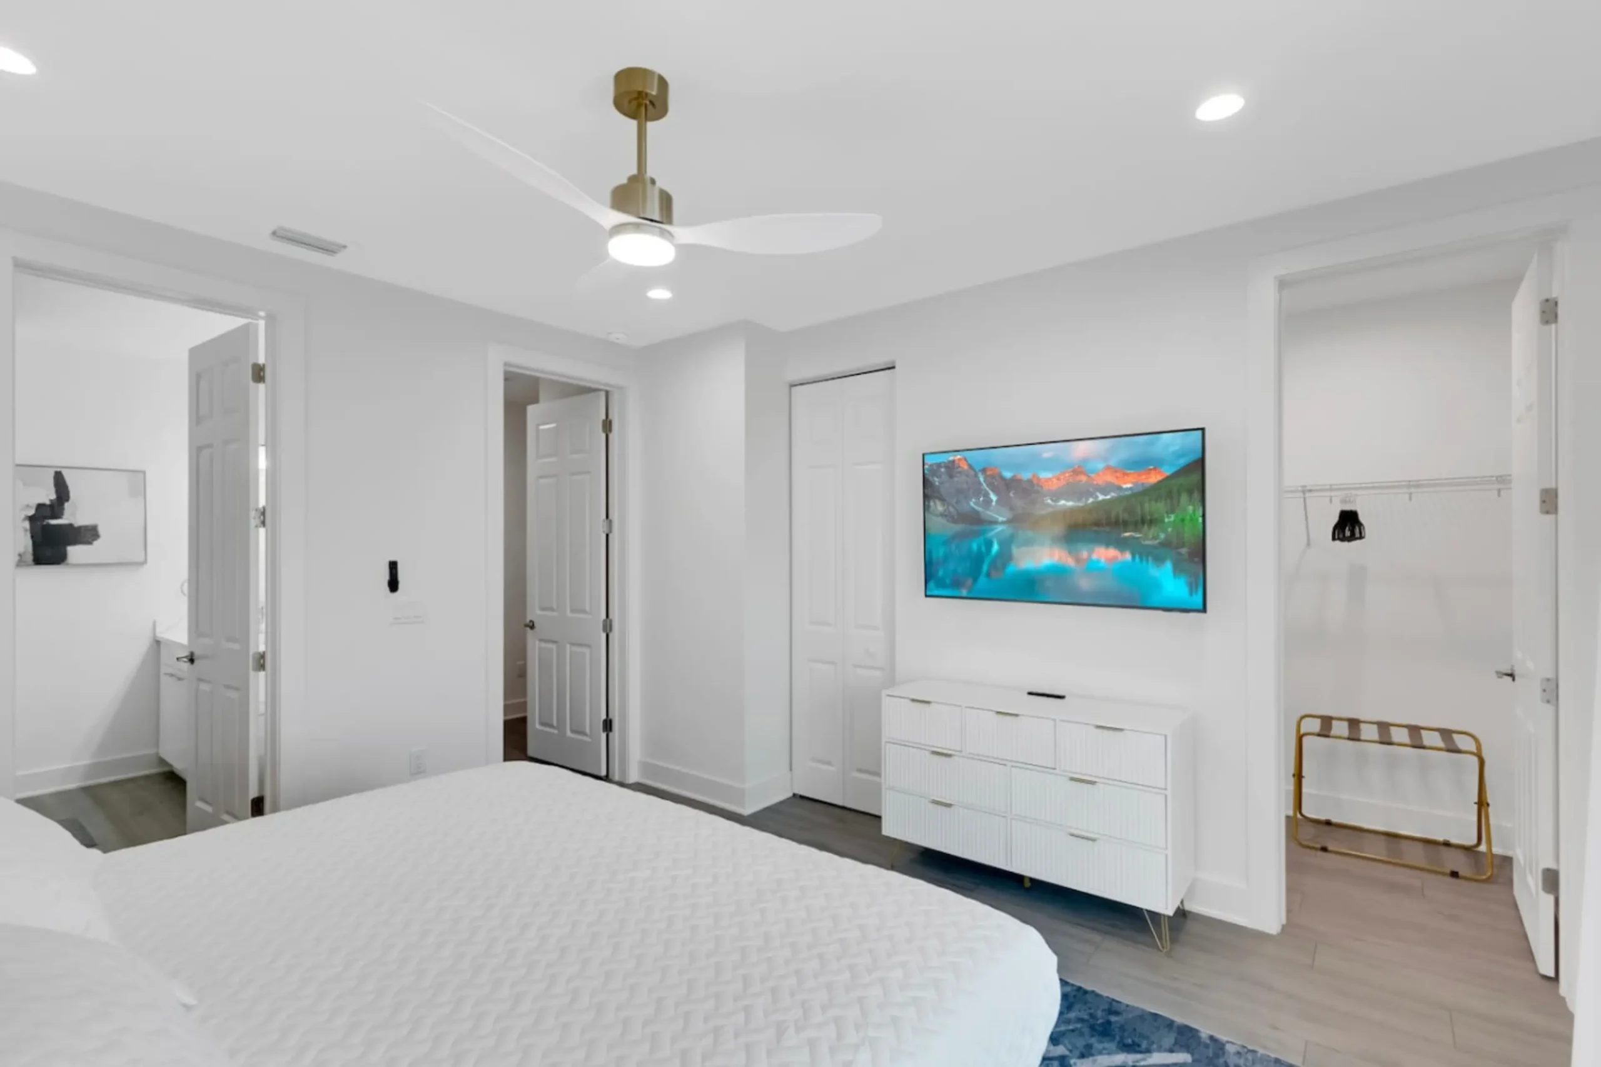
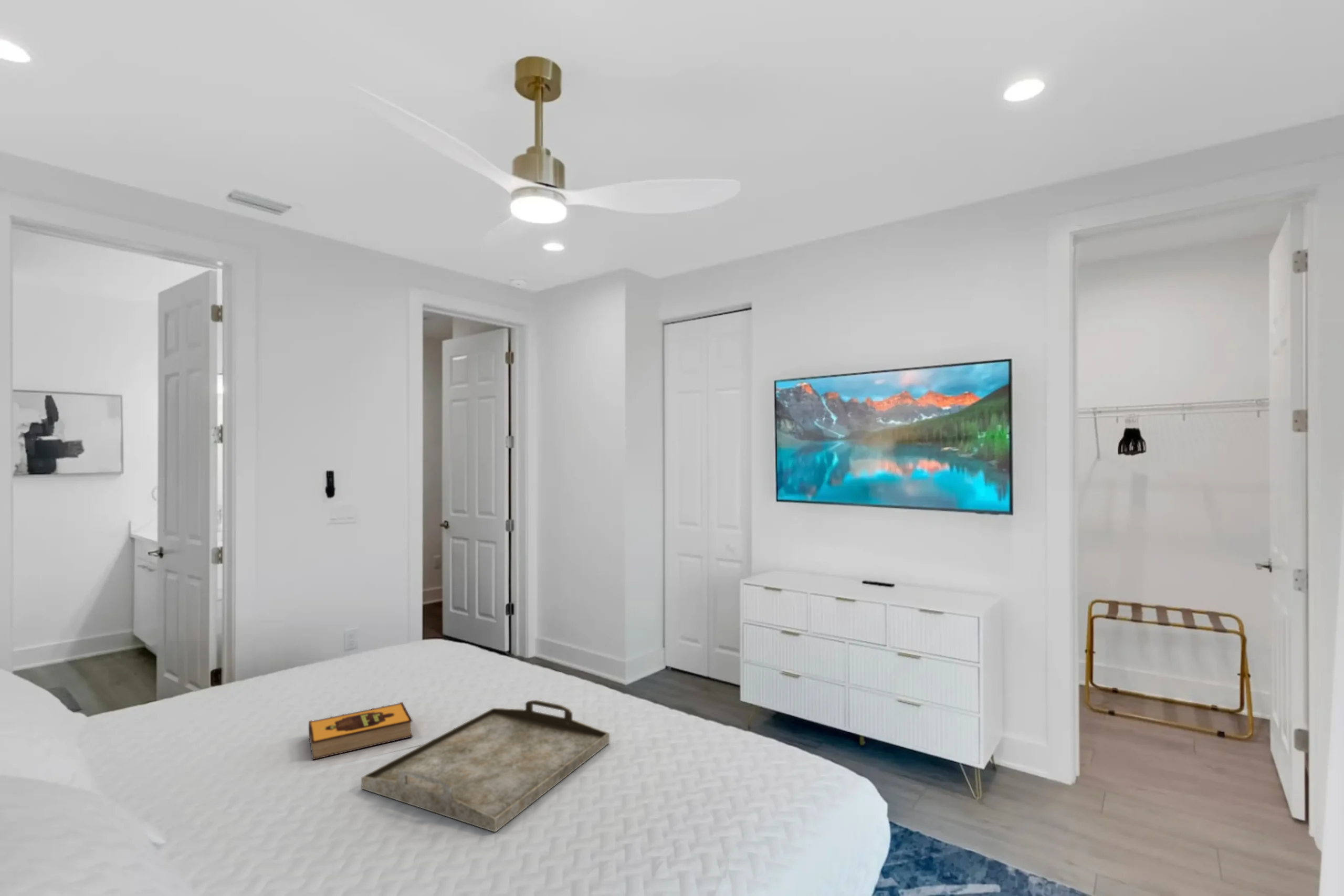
+ hardback book (360, 728)
+ serving tray (494, 749)
